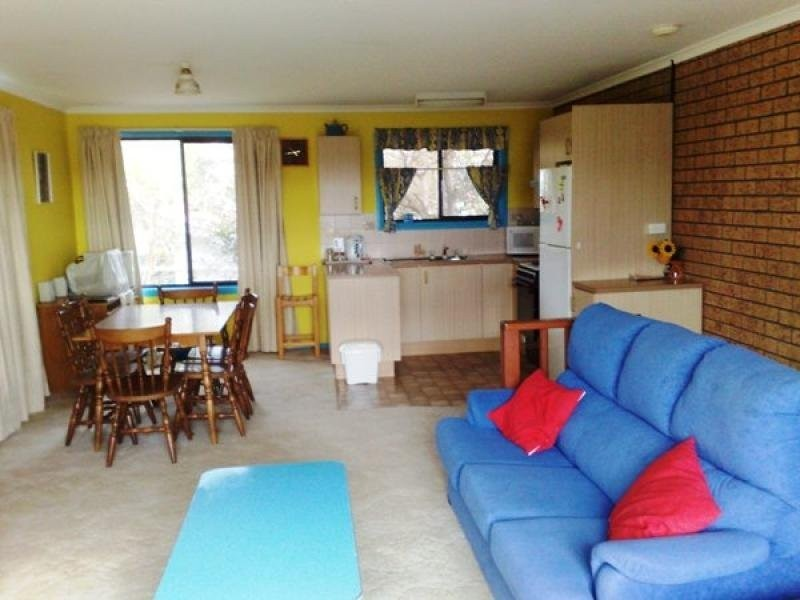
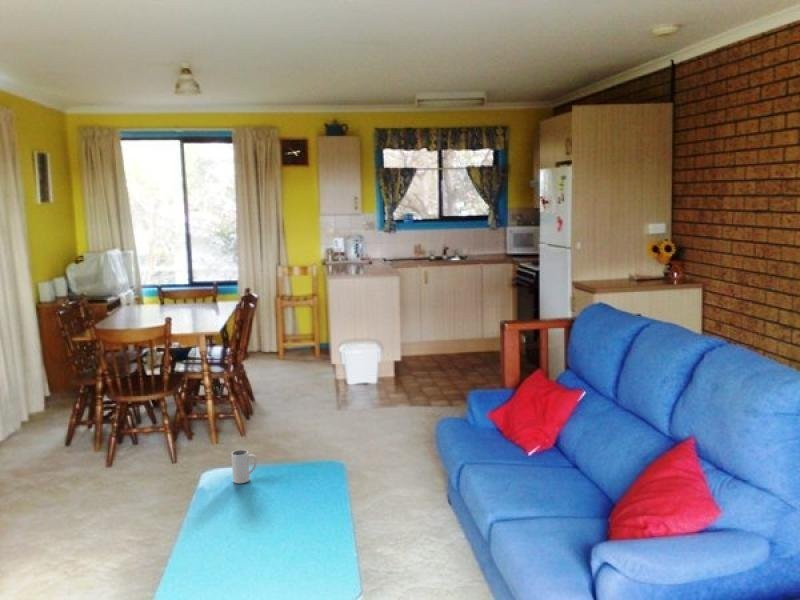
+ mug (244, 465)
